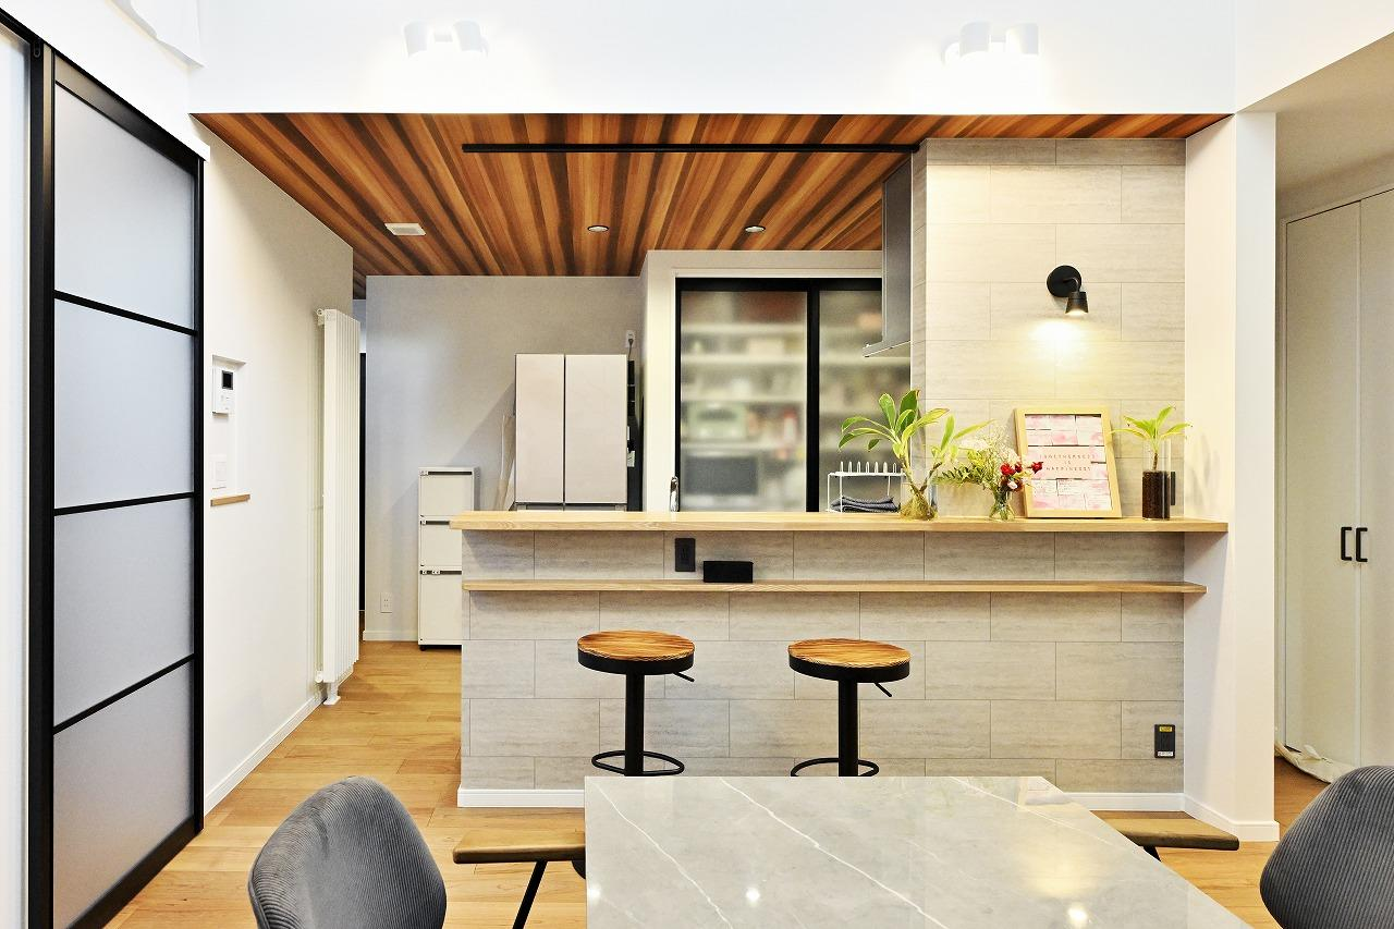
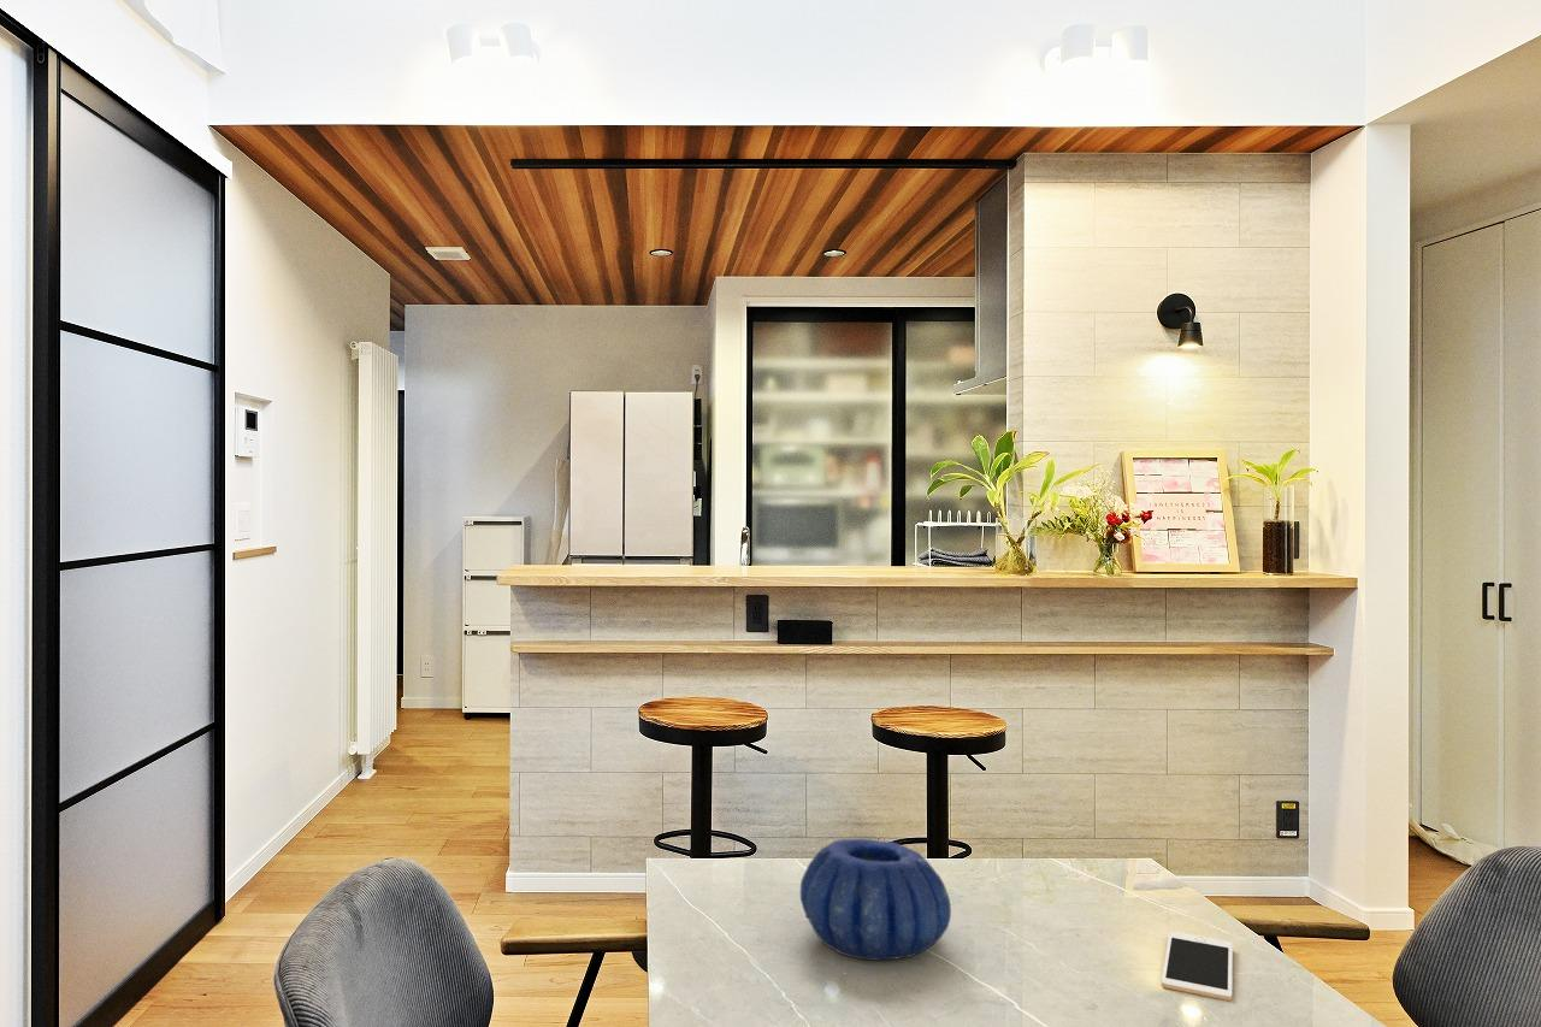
+ cell phone (1198, 963)
+ decorative bowl (873, 893)
